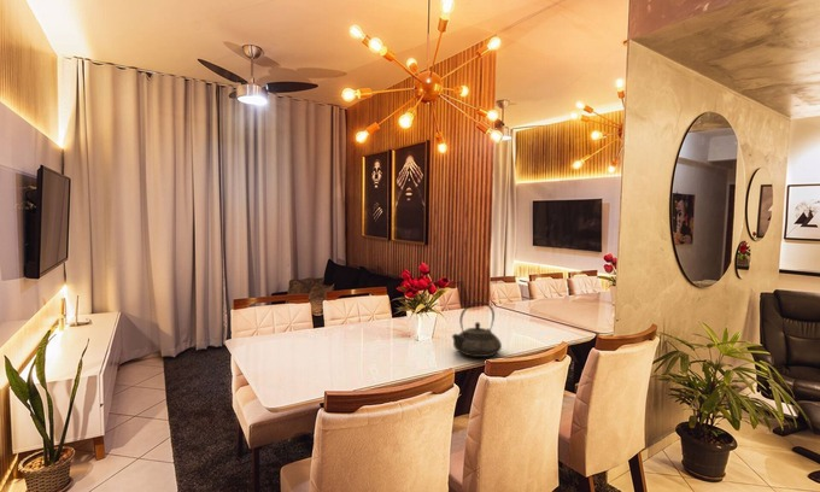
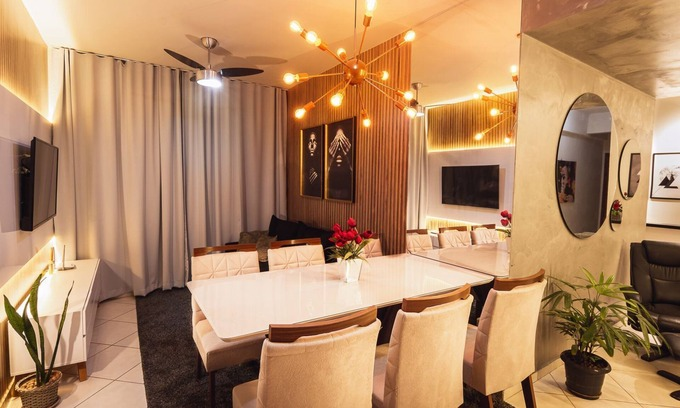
- teapot (474, 328)
